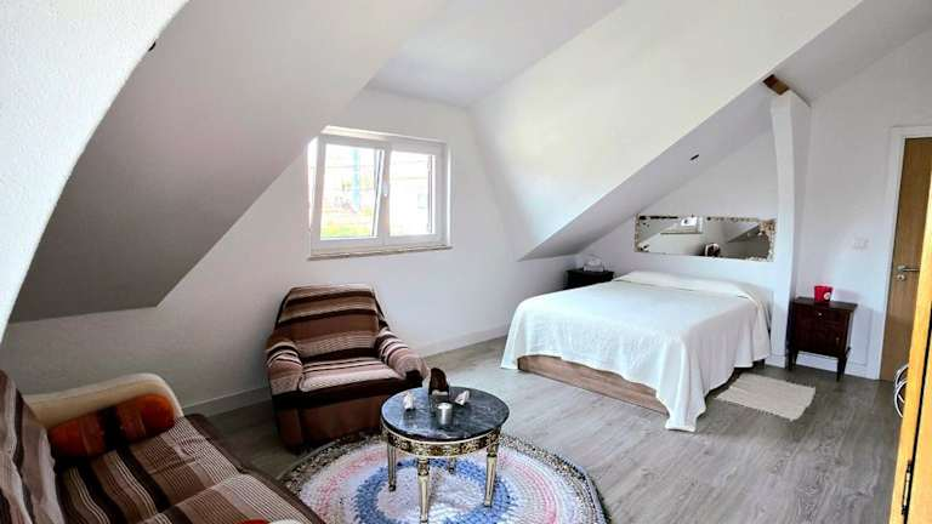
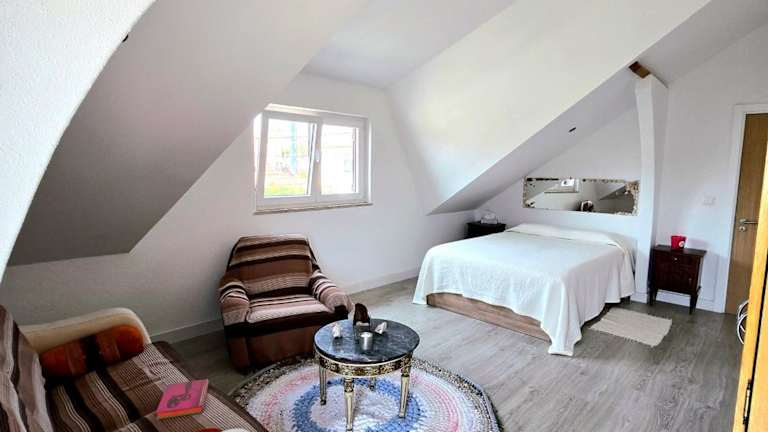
+ hardback book (184, 397)
